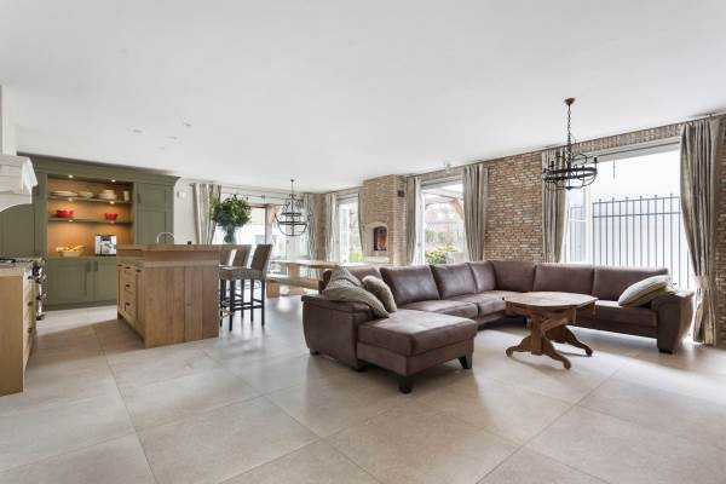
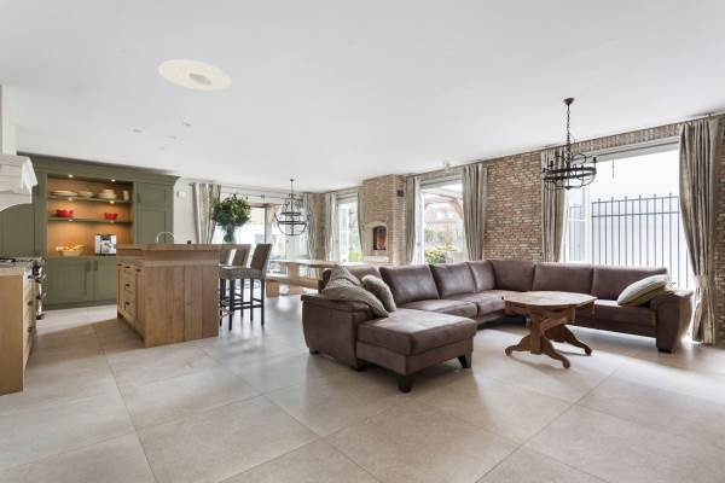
+ ceiling light (196, 72)
